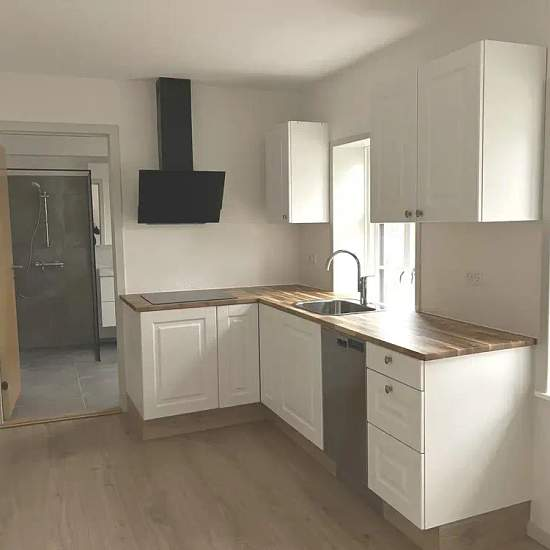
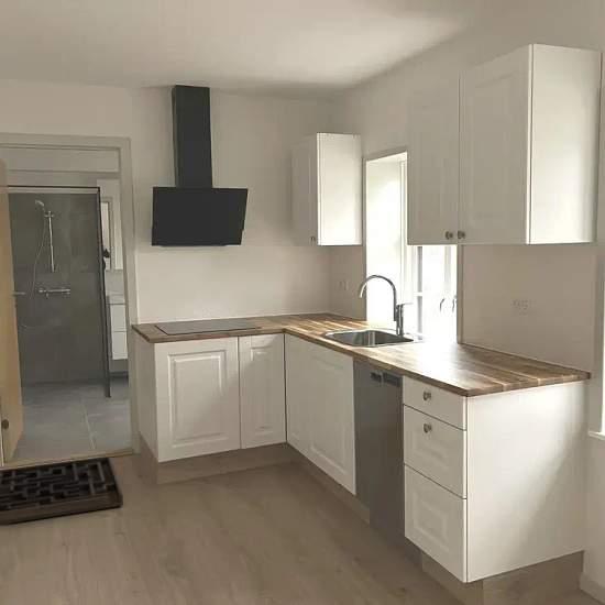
+ doormat (51, 485)
